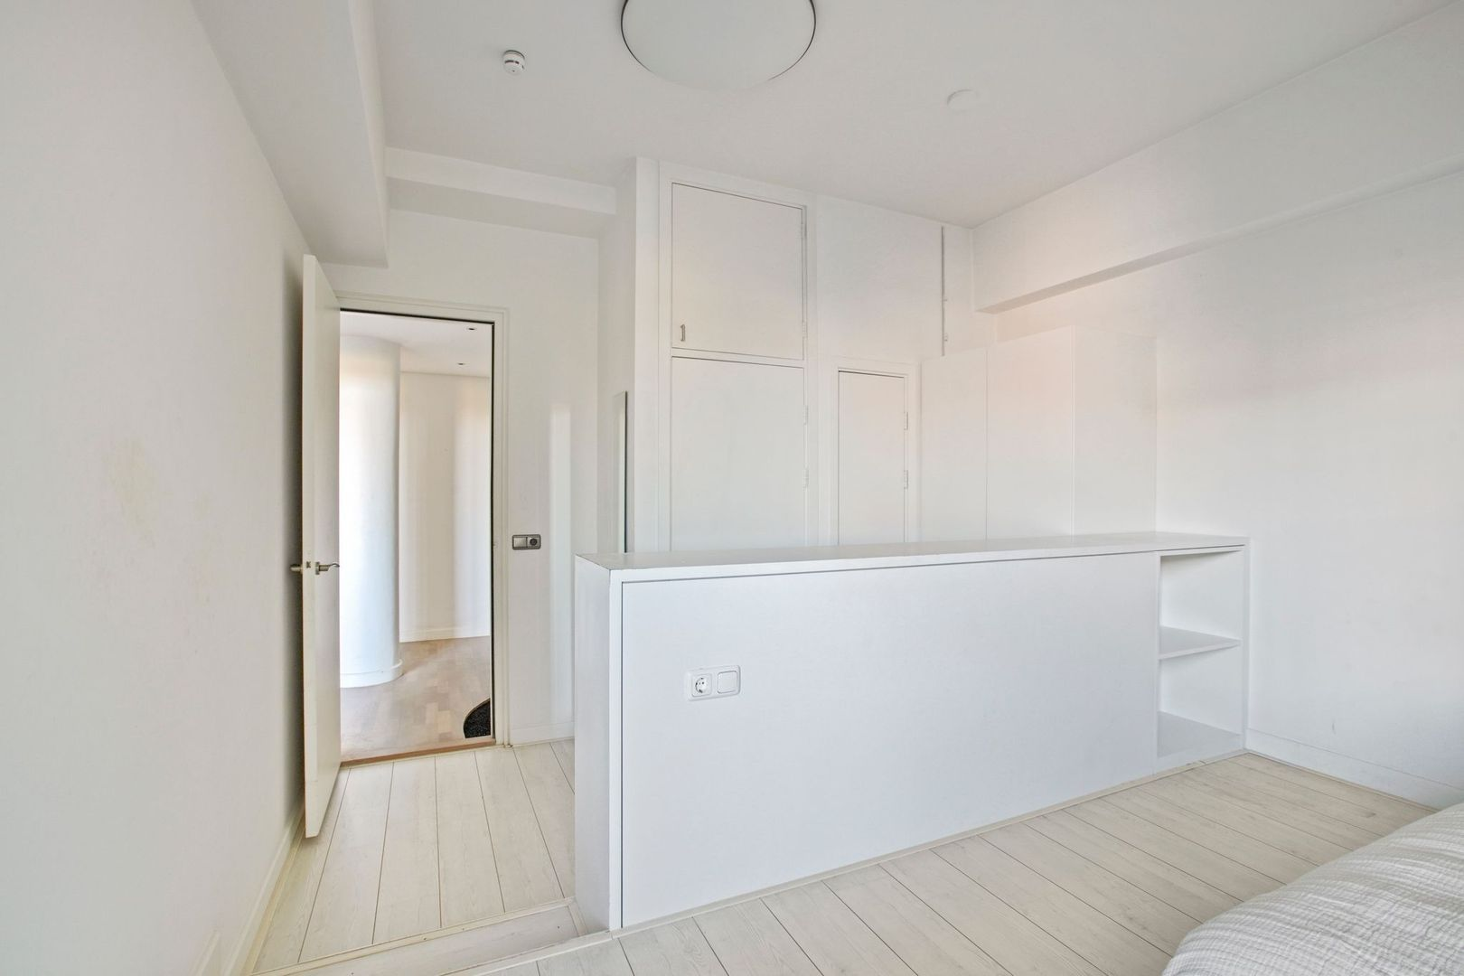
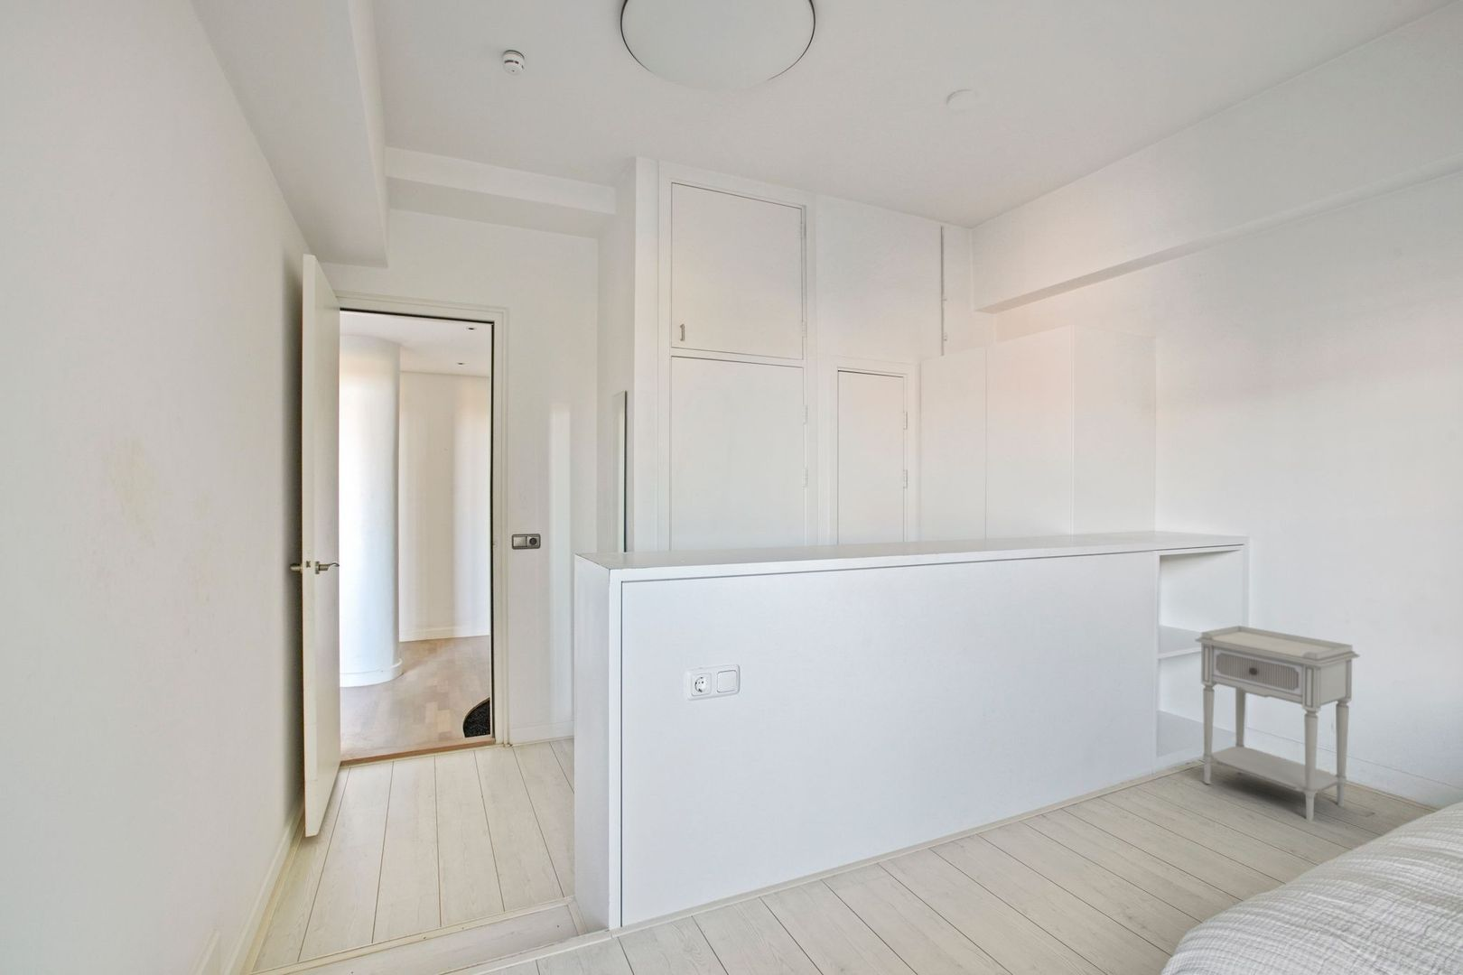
+ nightstand (1275, 698)
